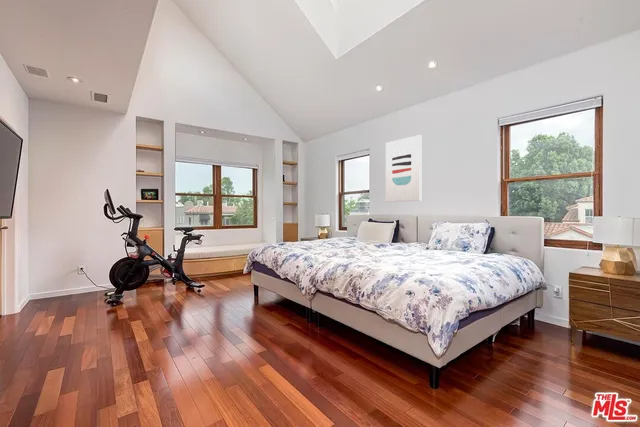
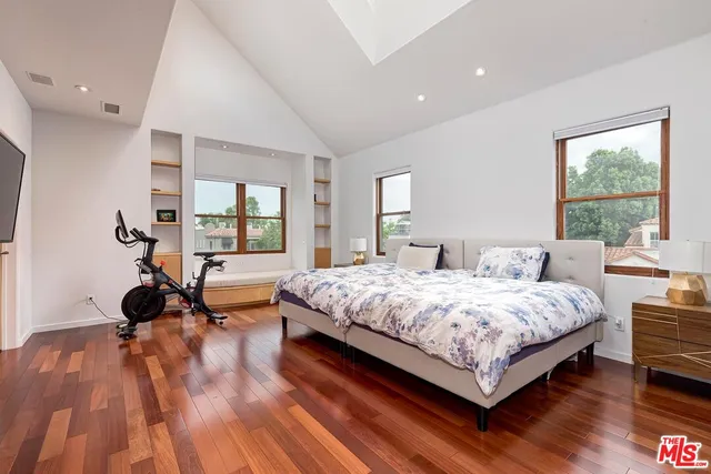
- wall art (402, 170)
